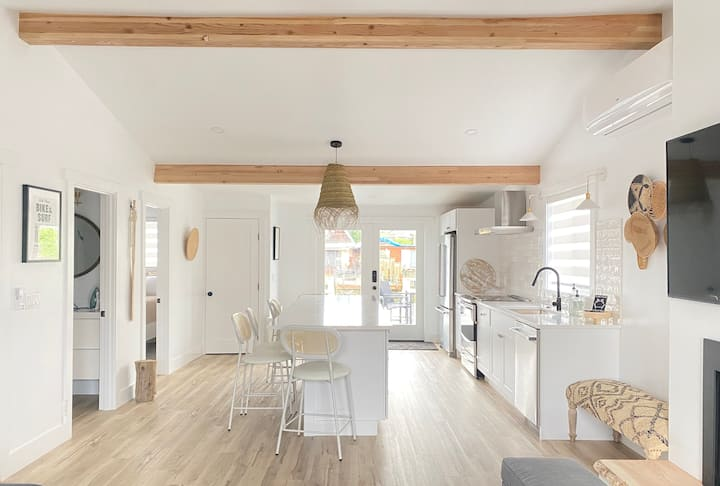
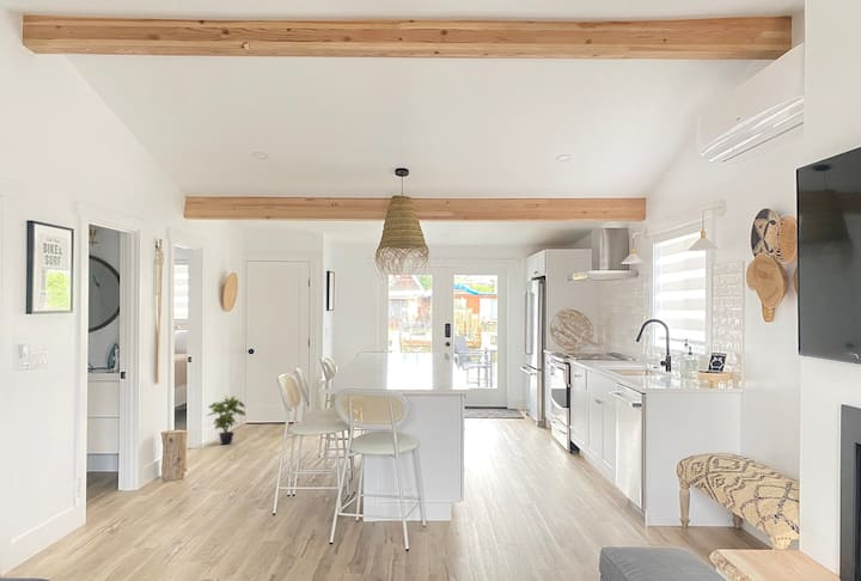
+ potted plant (226, 418)
